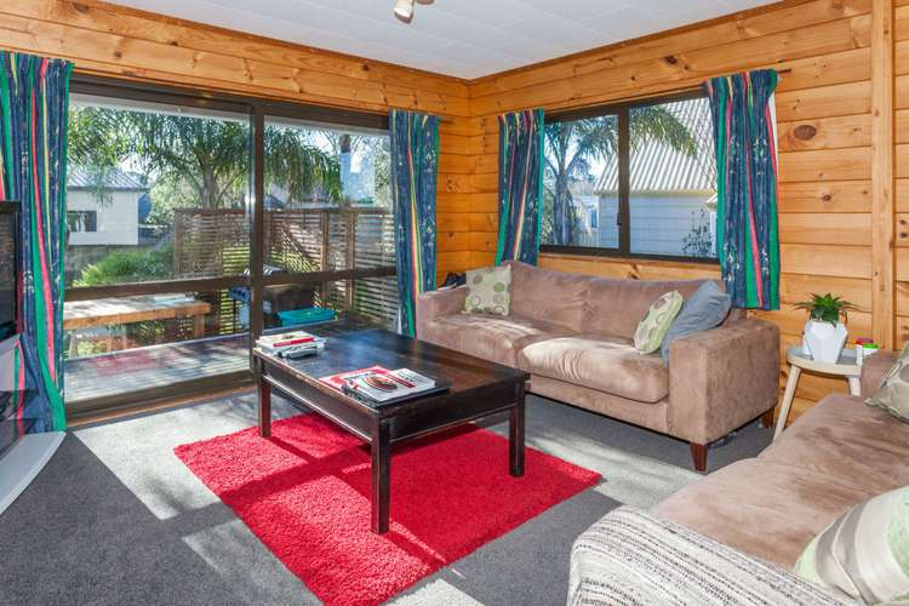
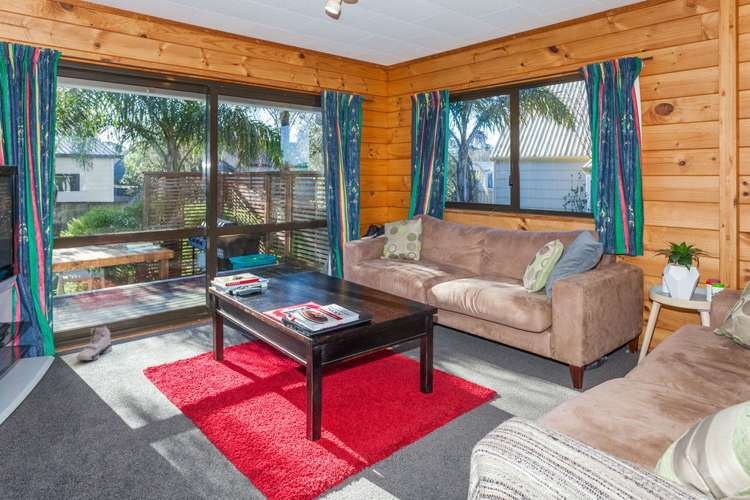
+ sneaker (93, 342)
